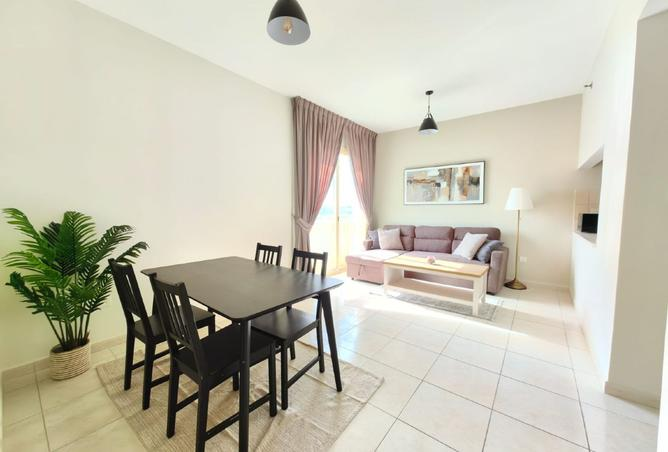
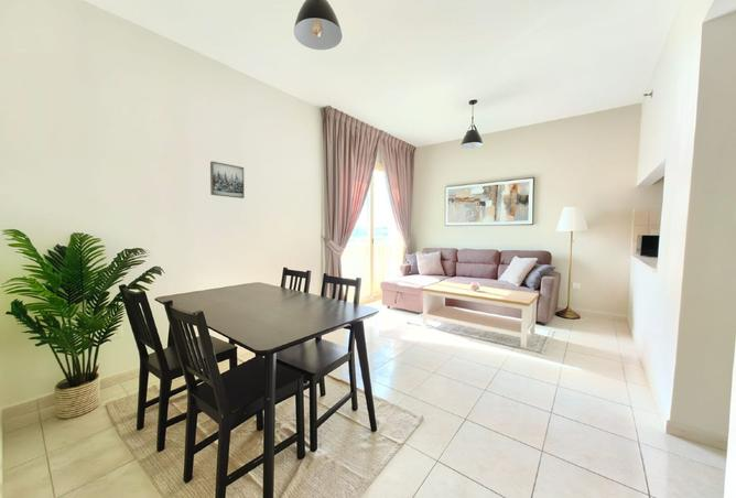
+ wall art (227, 181)
